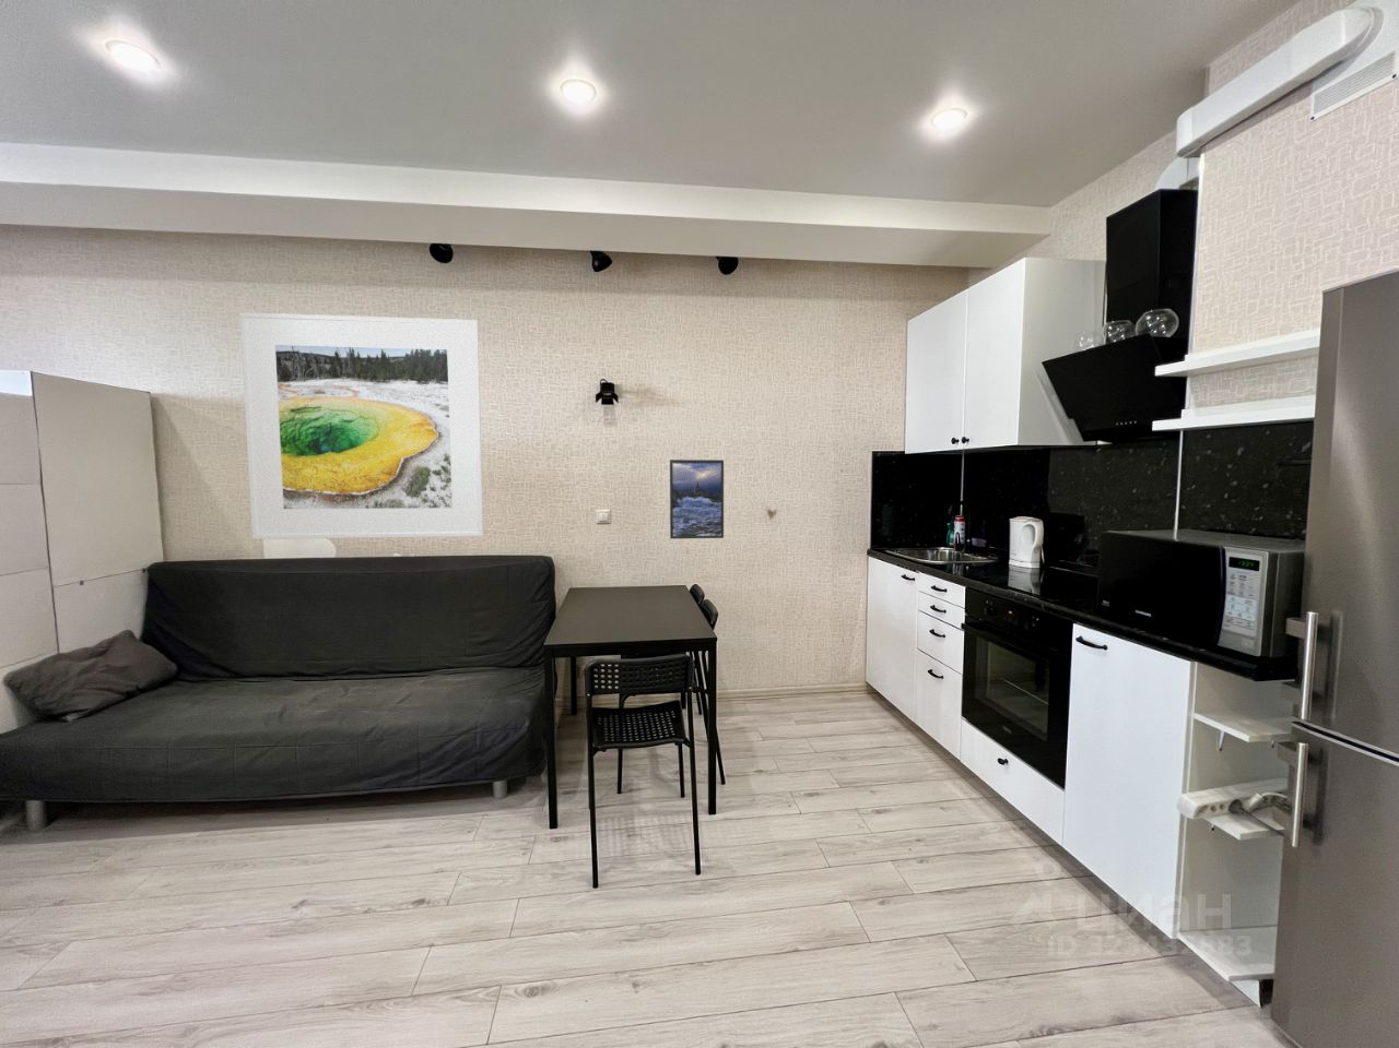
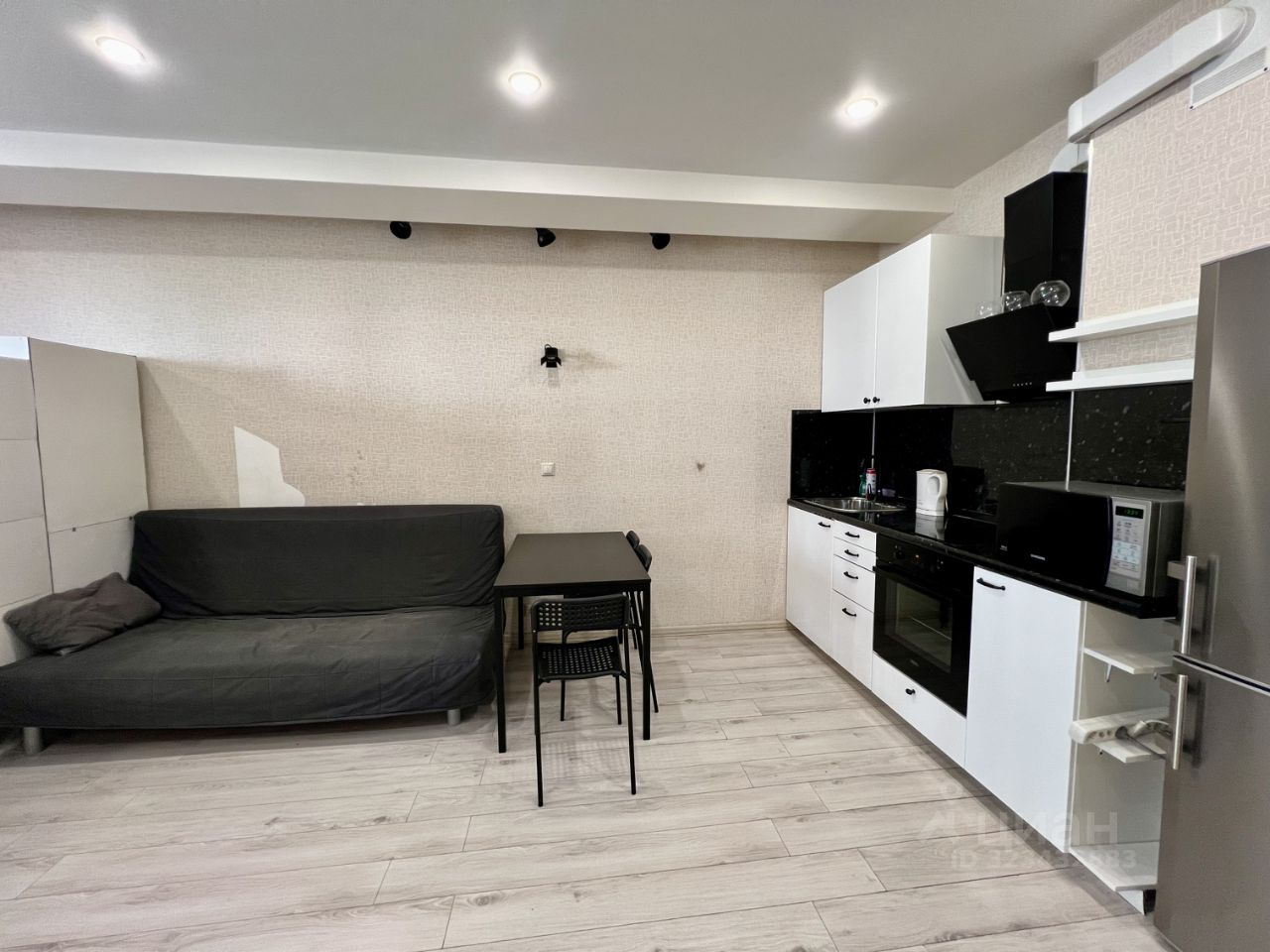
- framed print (696, 499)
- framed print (366, 428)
